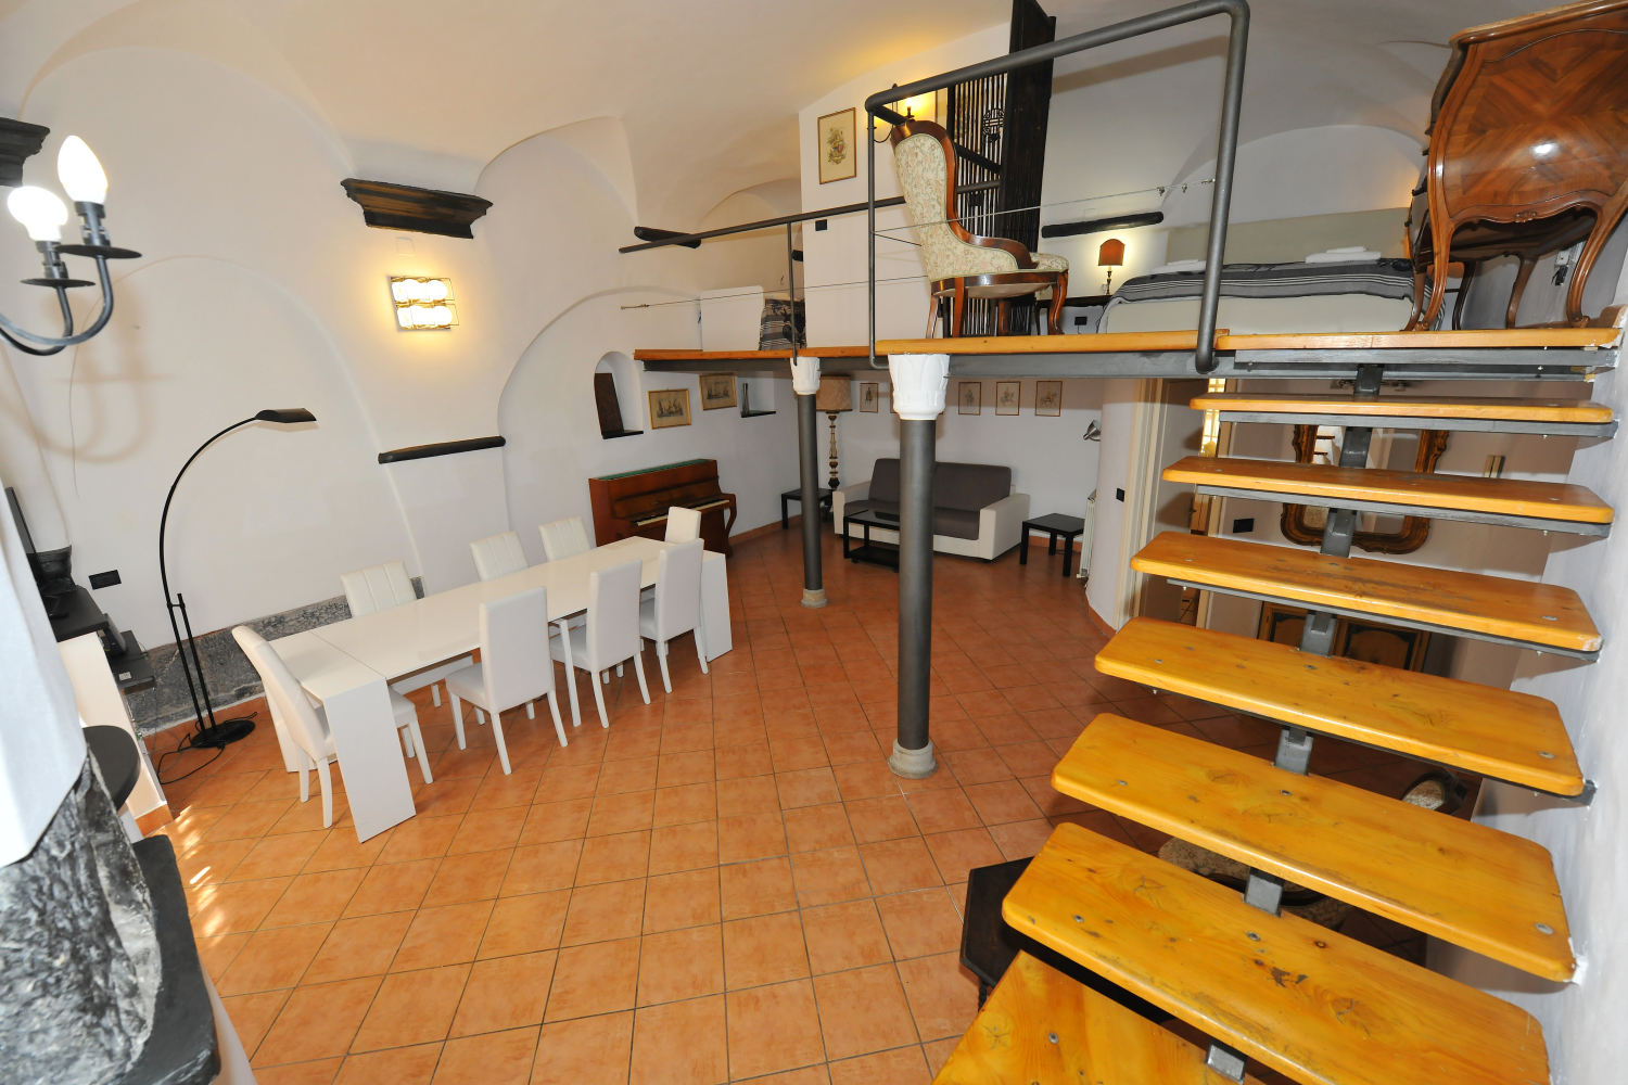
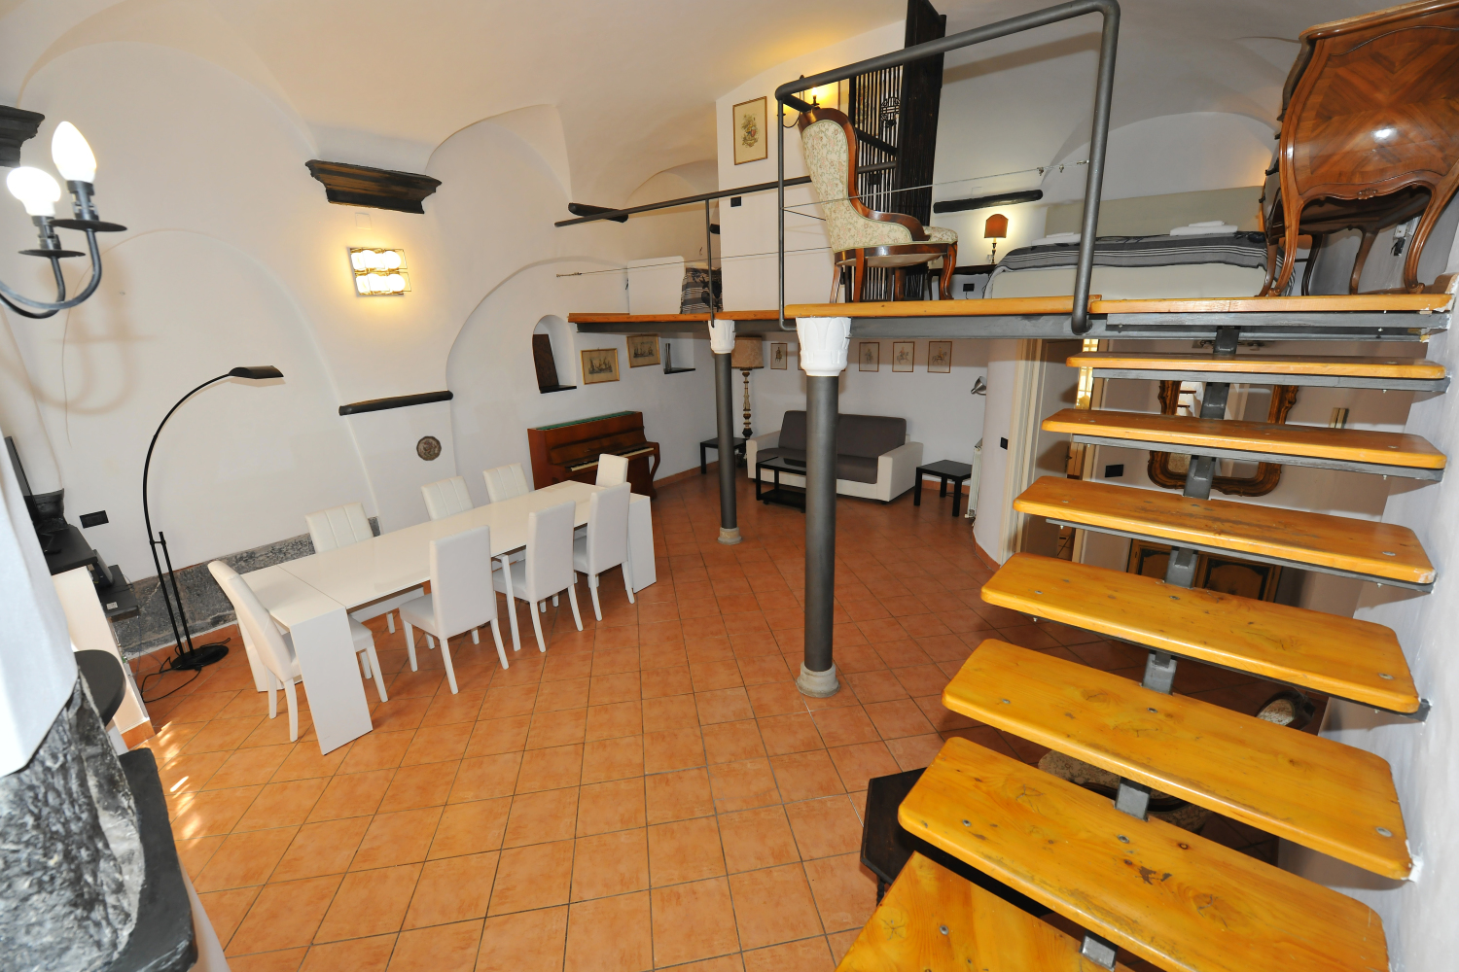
+ decorative plate (428, 448)
